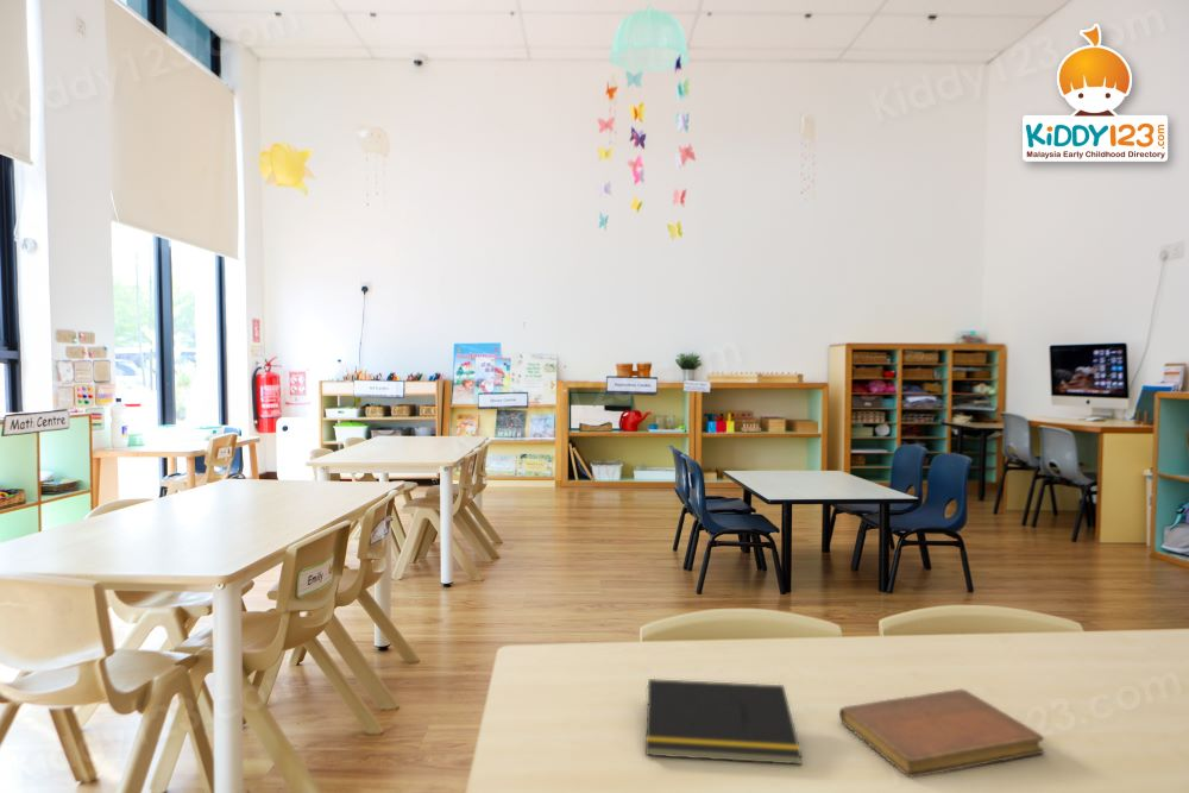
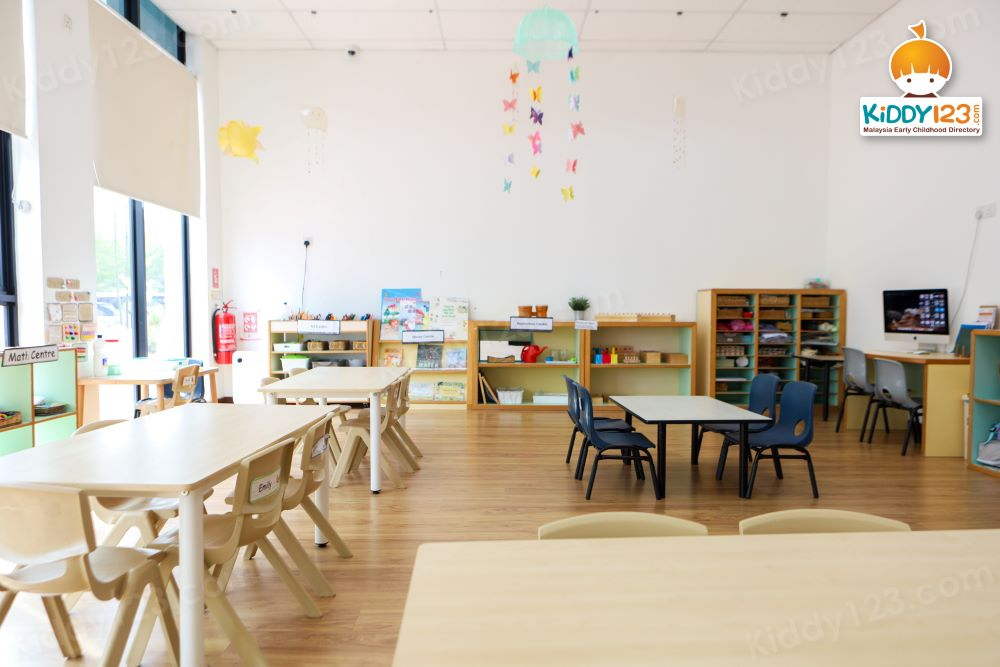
- notepad (718, 718)
- notebook (937, 728)
